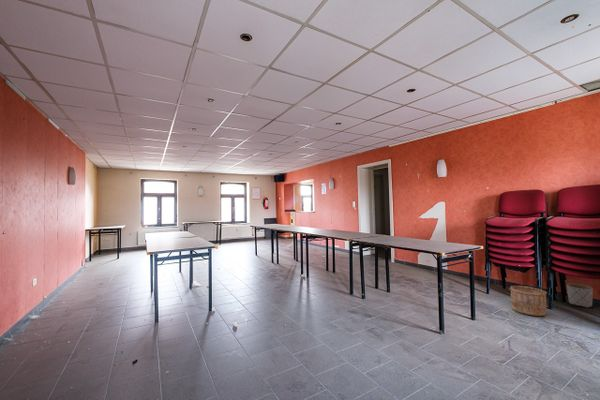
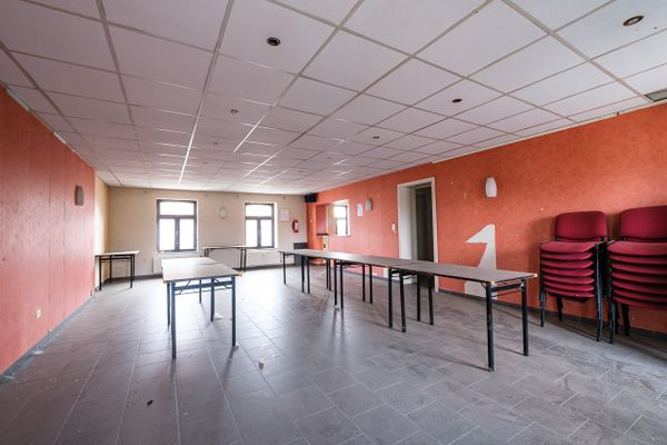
- wooden bucket (527, 300)
- planter (579, 295)
